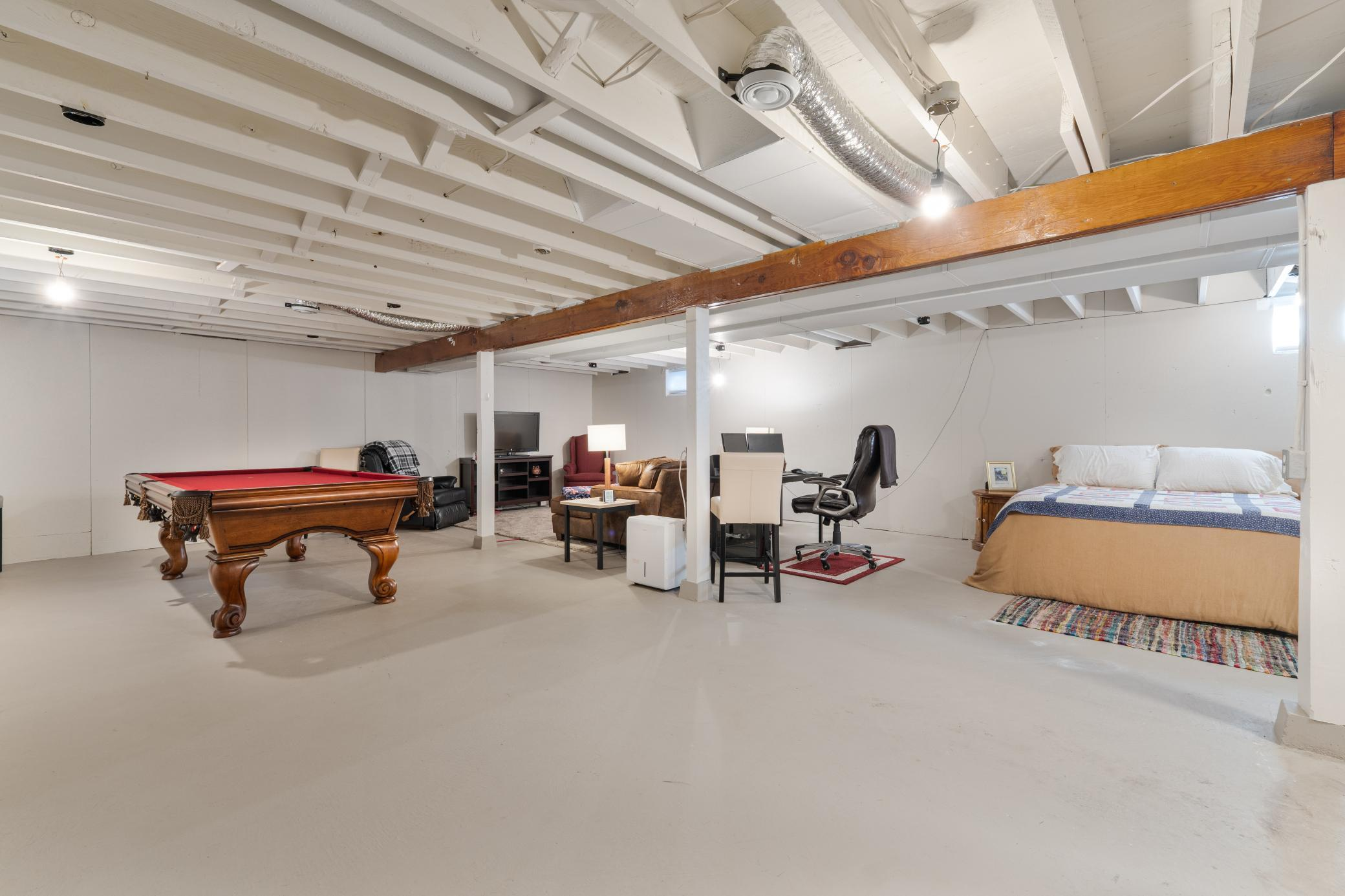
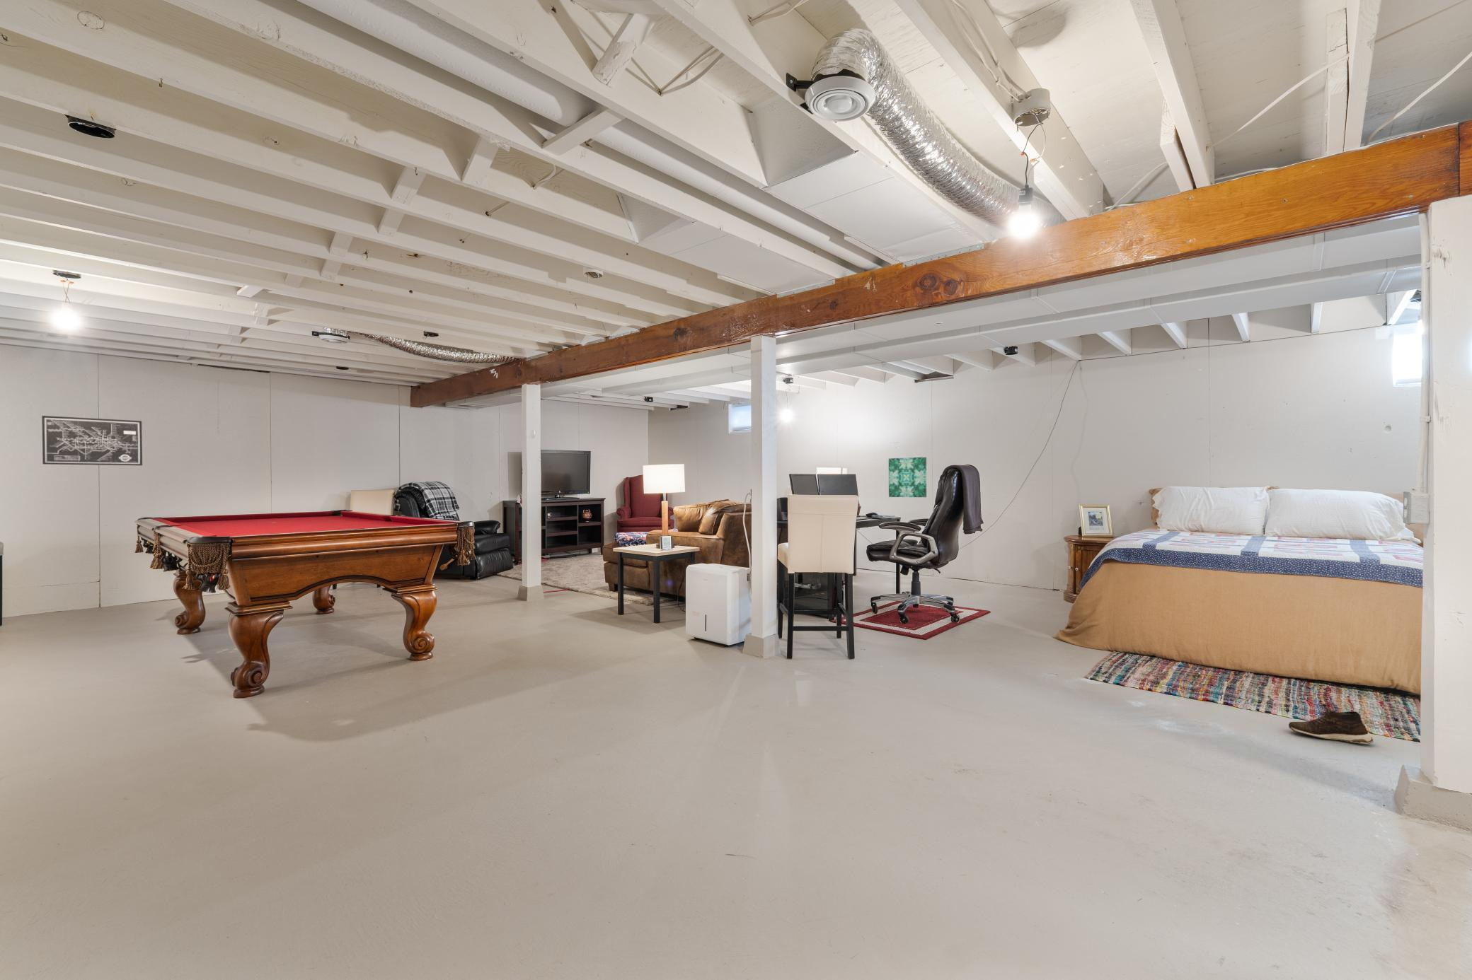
+ shoe (1329, 721)
+ wall art (907, 477)
+ wall art (94, 441)
